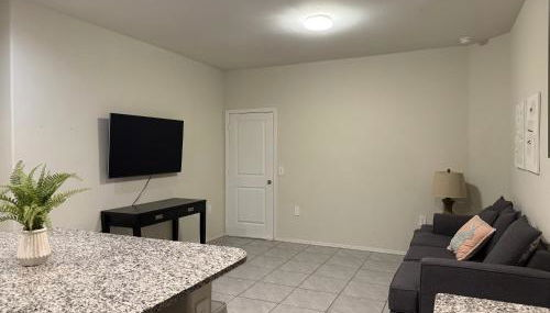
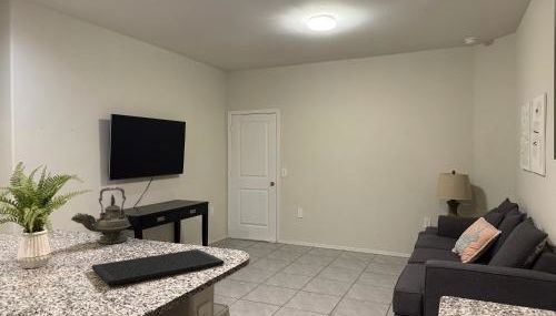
+ teapot (101, 215)
+ cutting board (159, 264)
